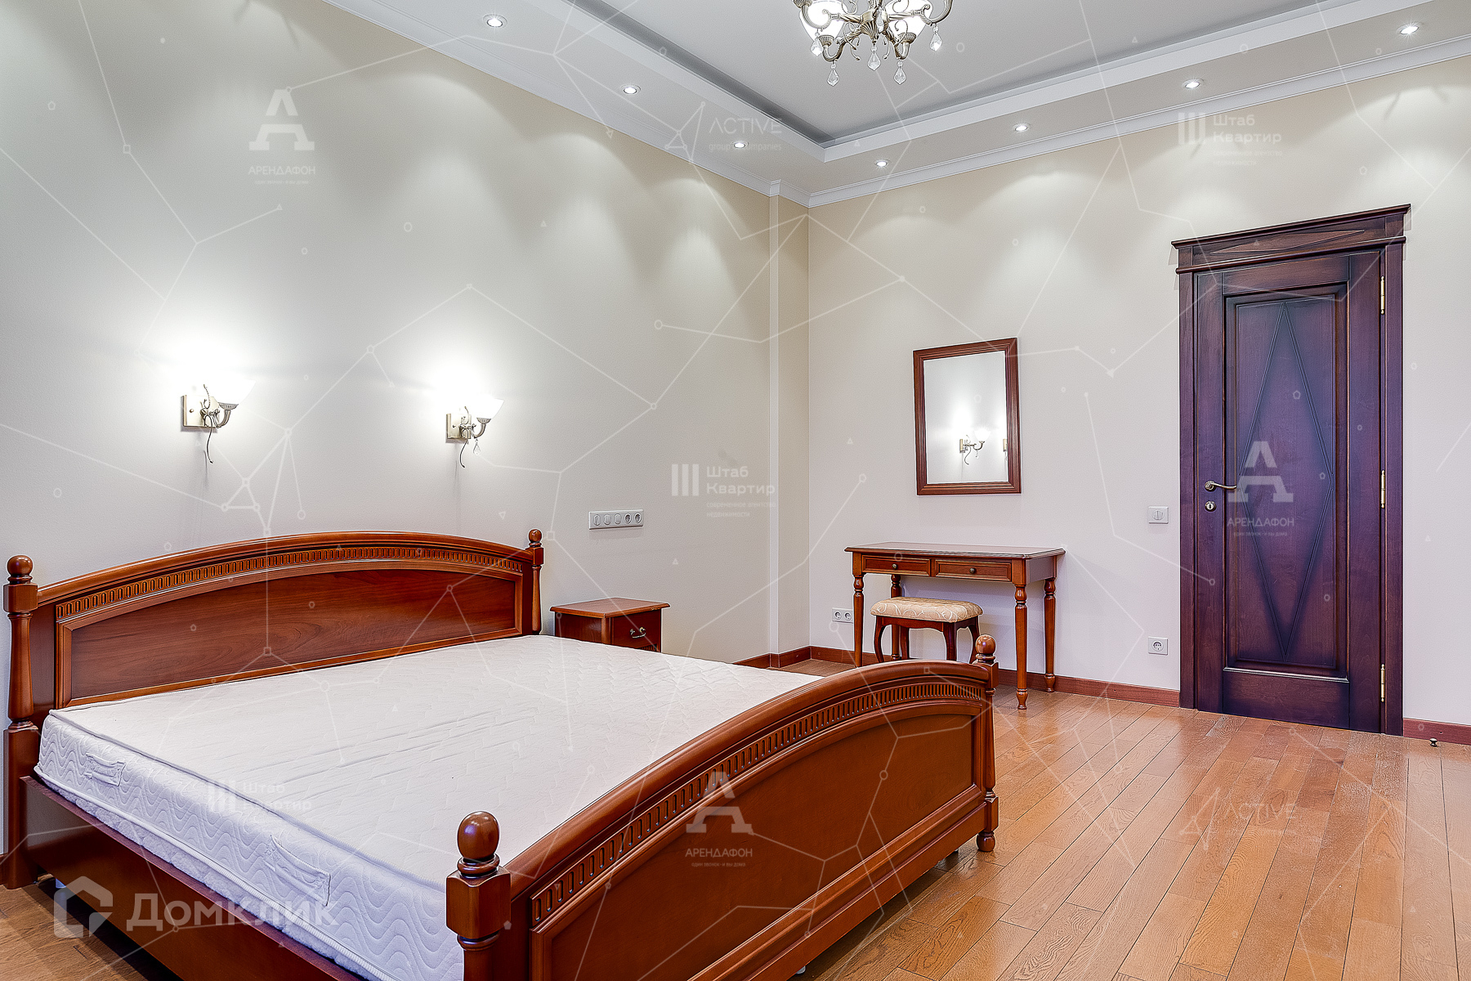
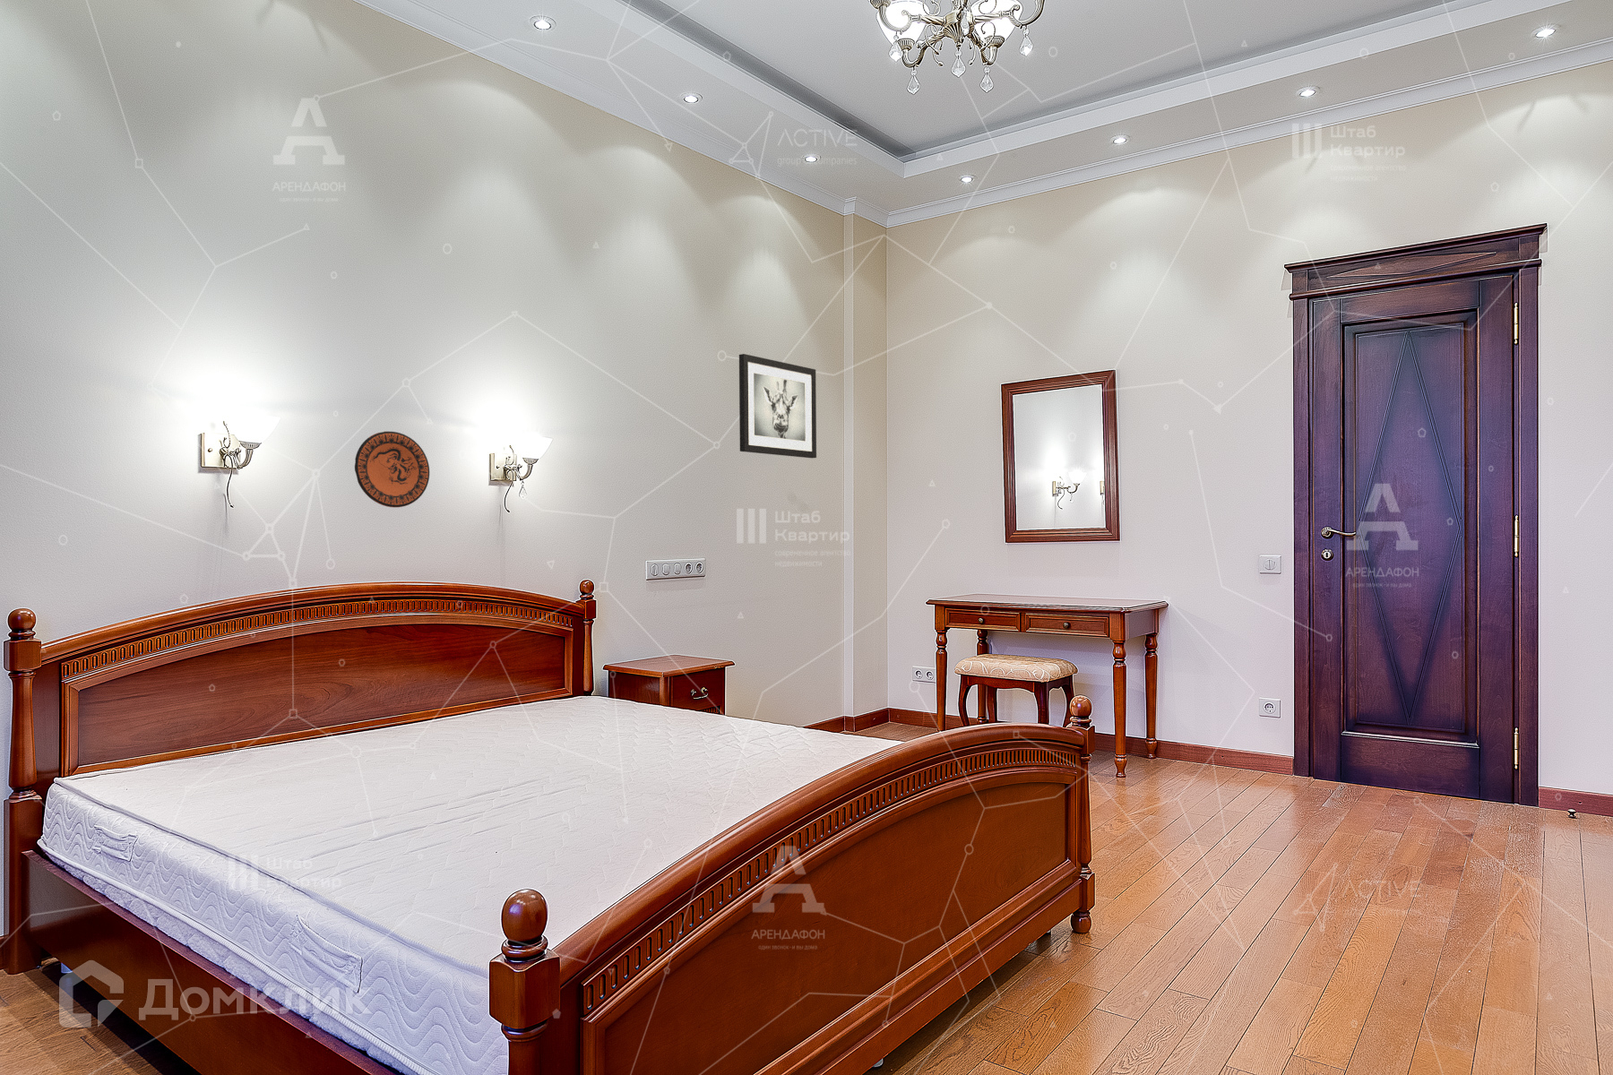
+ decorative plate (392, 469)
+ wall art (779, 408)
